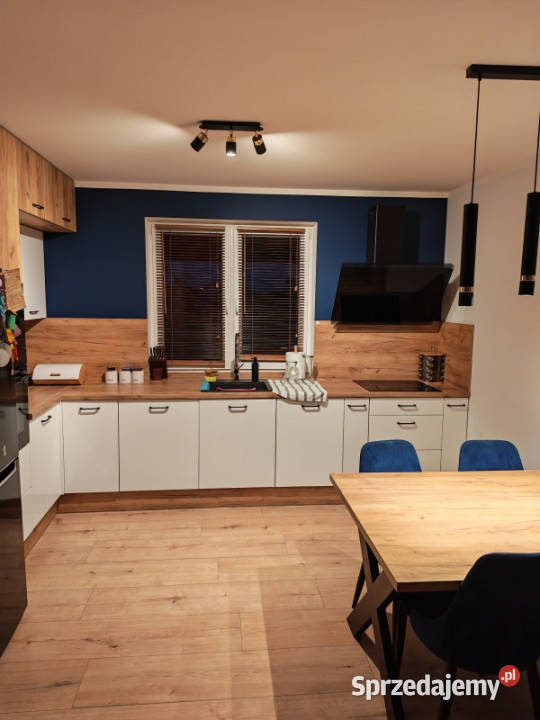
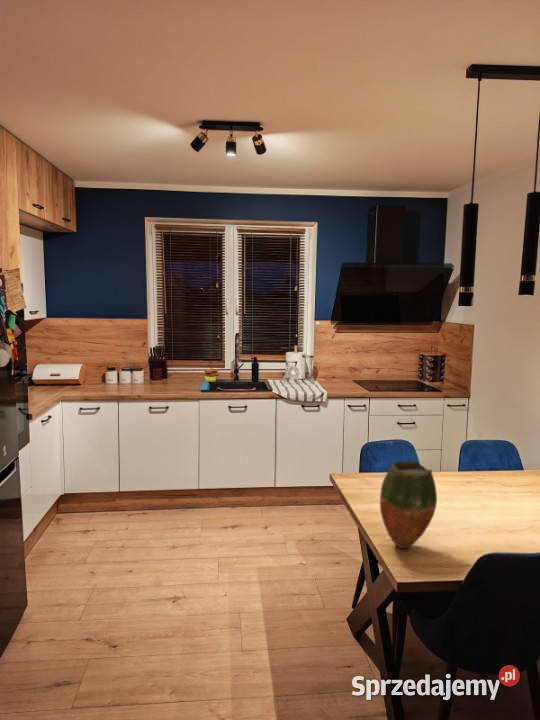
+ vase (407, 506)
